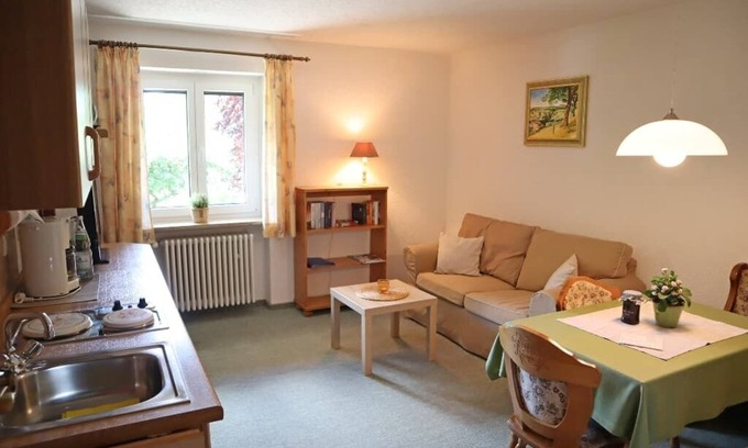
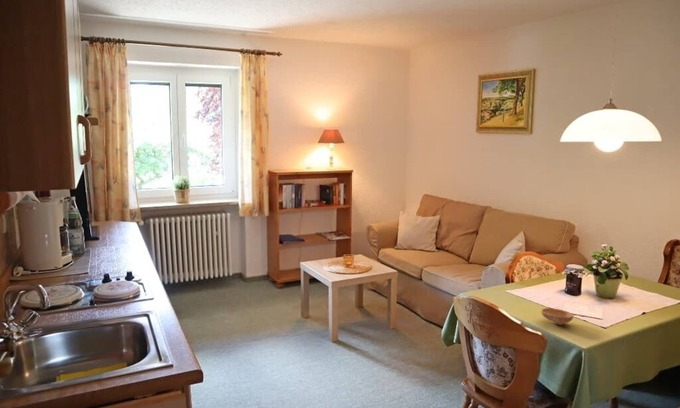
+ bowl (556, 317)
